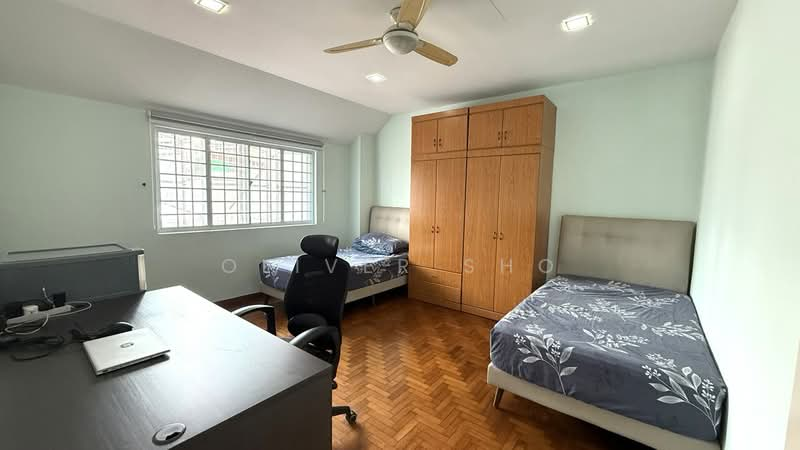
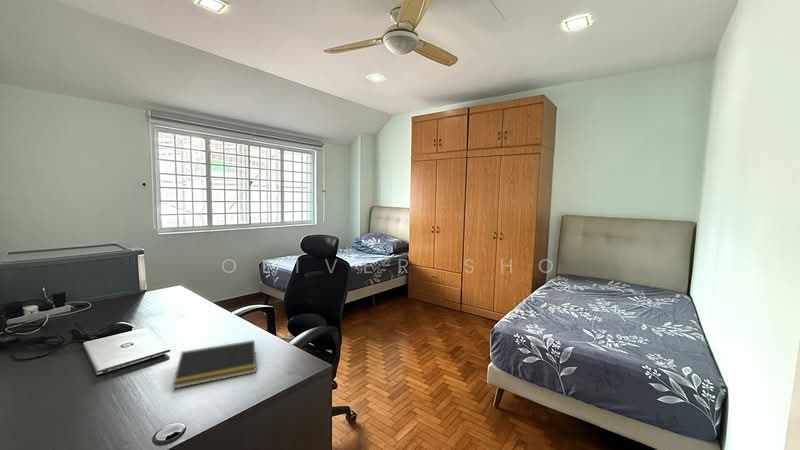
+ notepad (218, 361)
